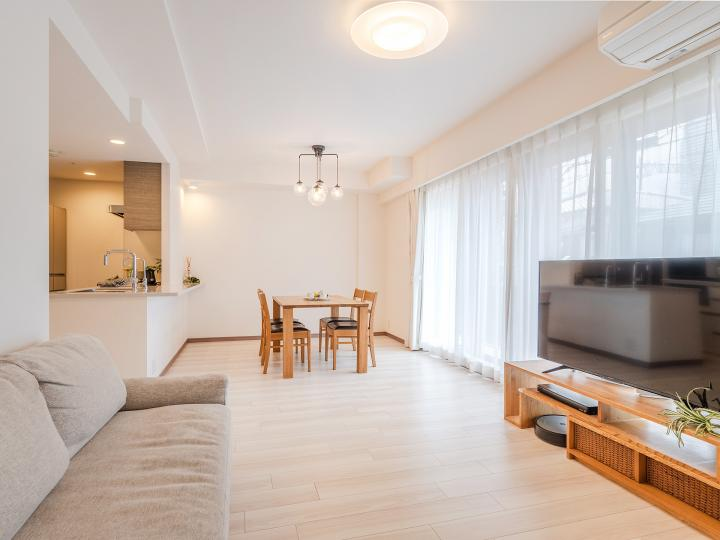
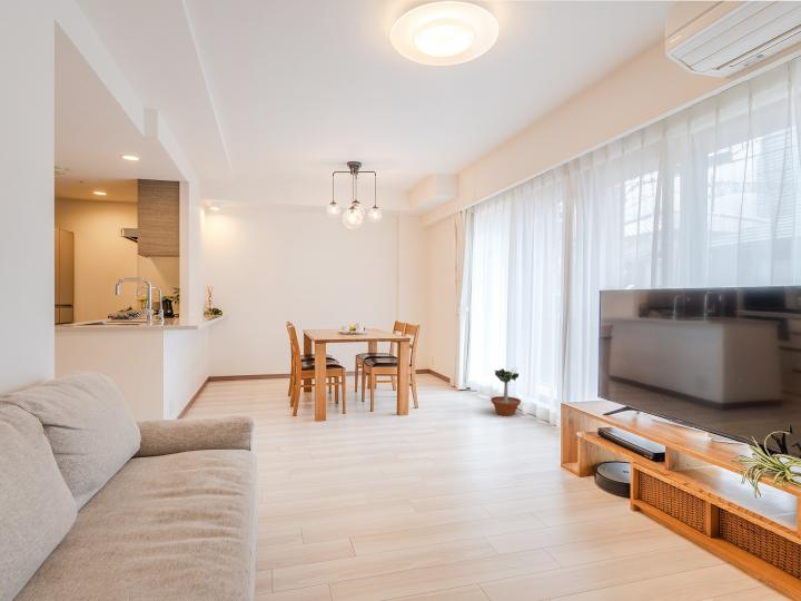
+ potted tree (505, 388)
